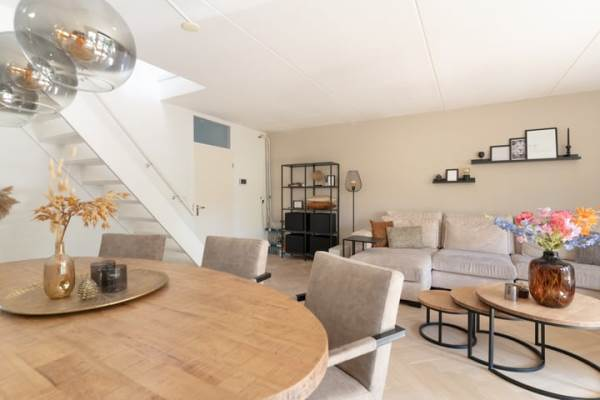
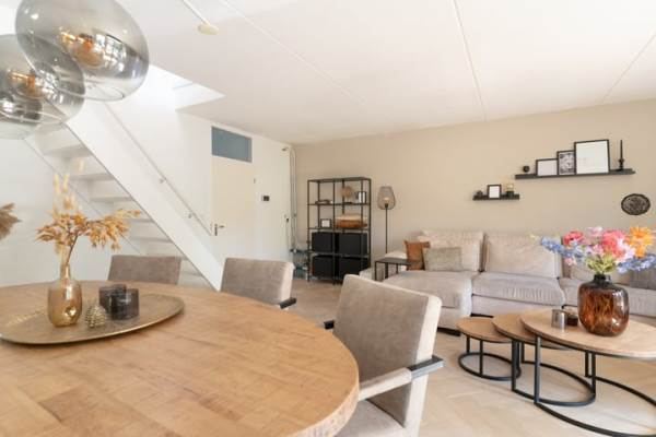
+ decorative plate (634, 204)
